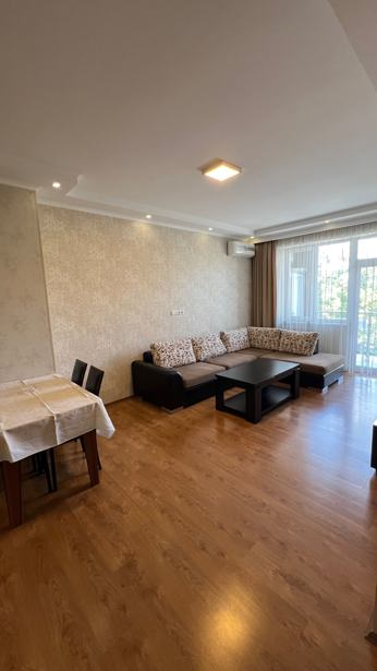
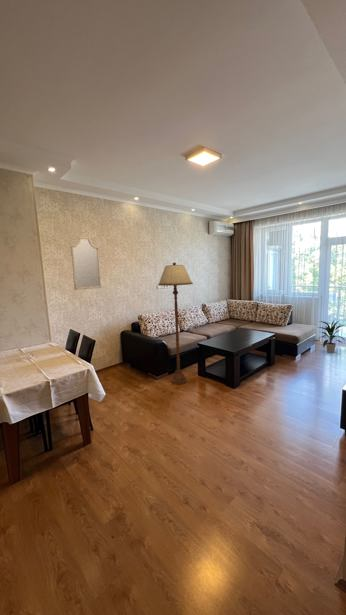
+ floor lamp (177, 323)
+ home mirror (86, 263)
+ indoor plant (330, 335)
